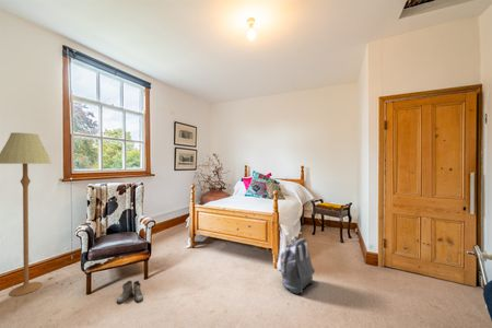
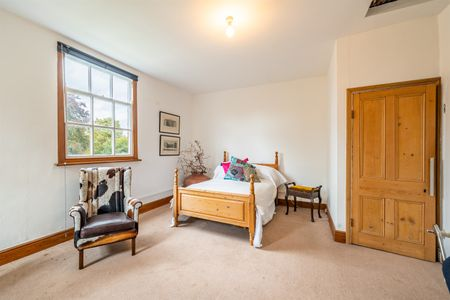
- floor lamp (25, 211)
- boots (130, 291)
- backpack (297, 261)
